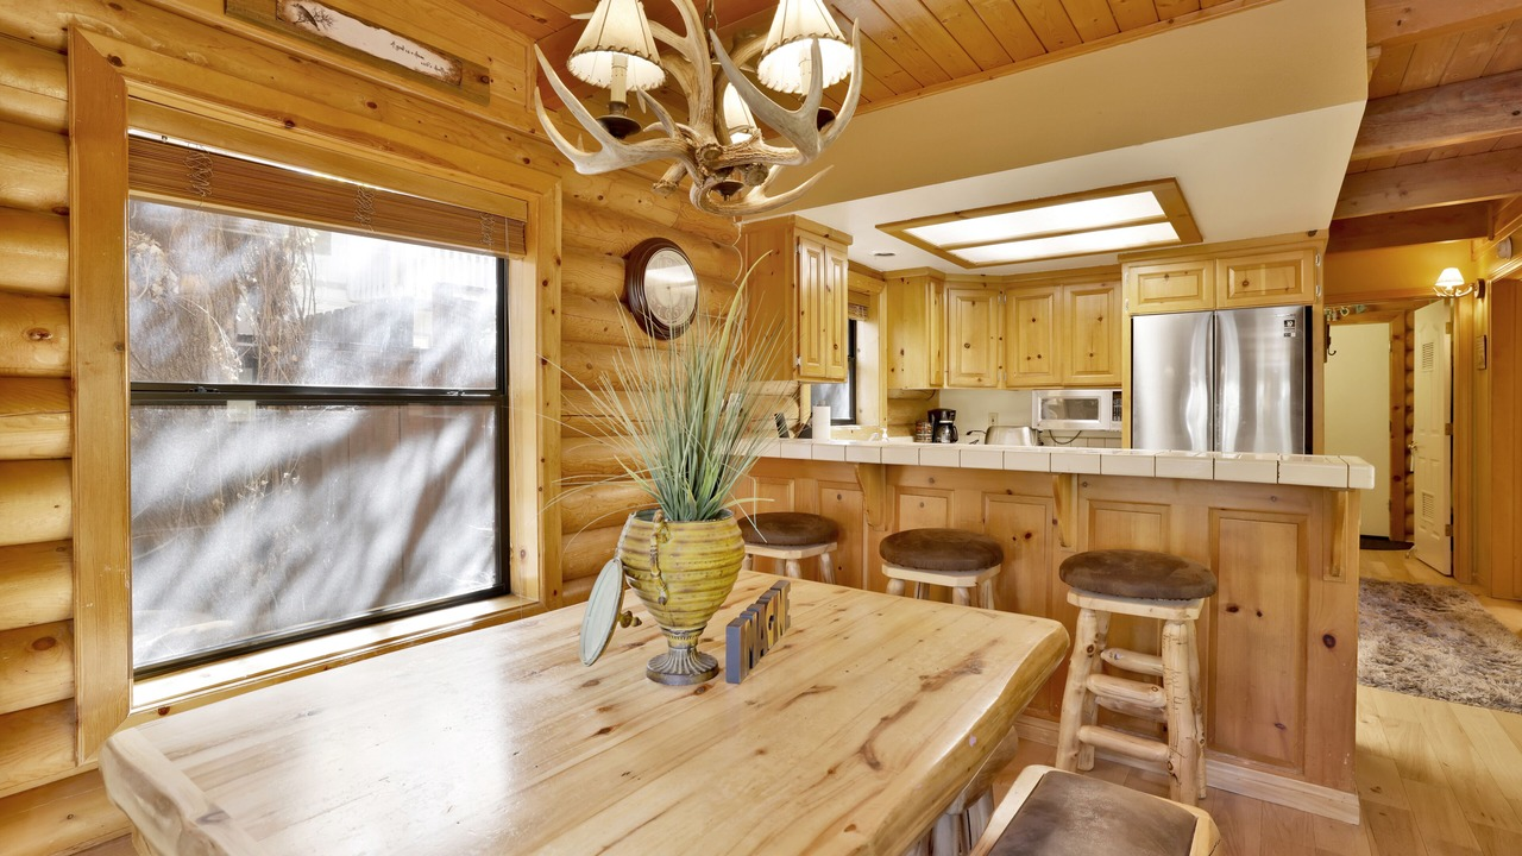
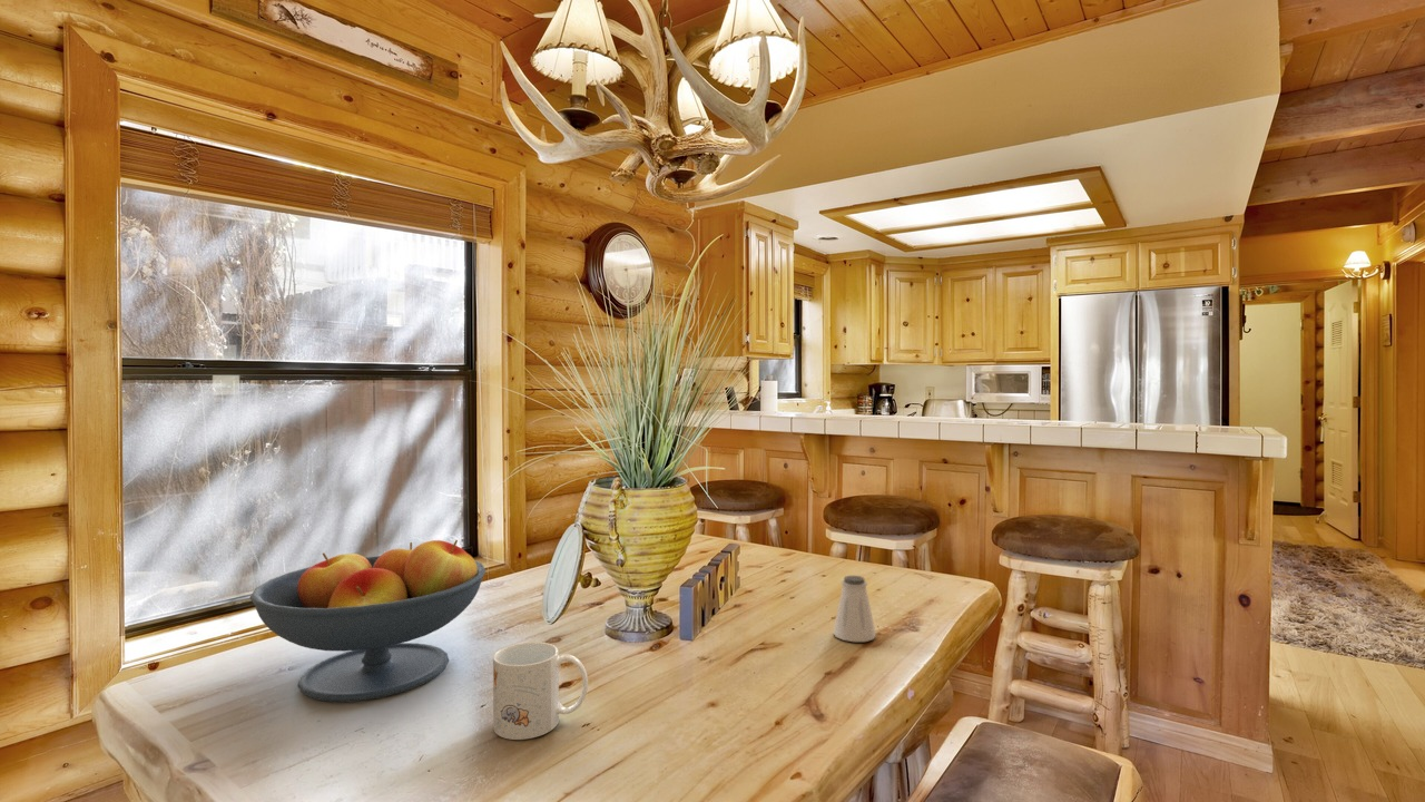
+ mug (541, 687)
+ saltshaker (854, 606)
+ fruit bowl (376, 607)
